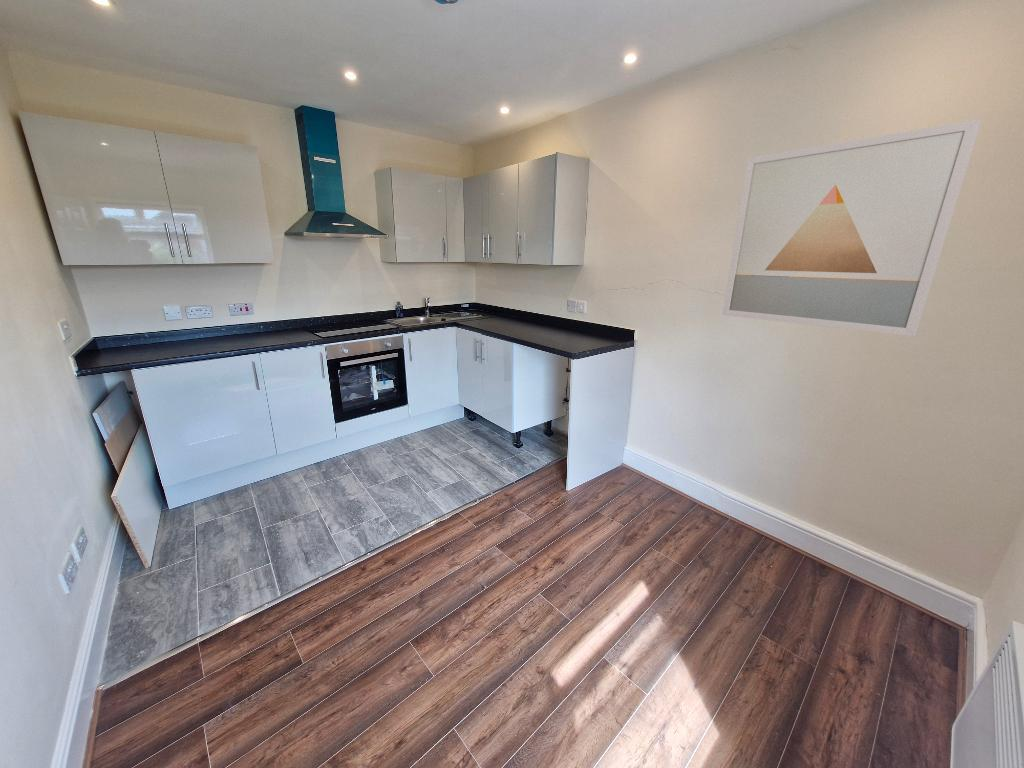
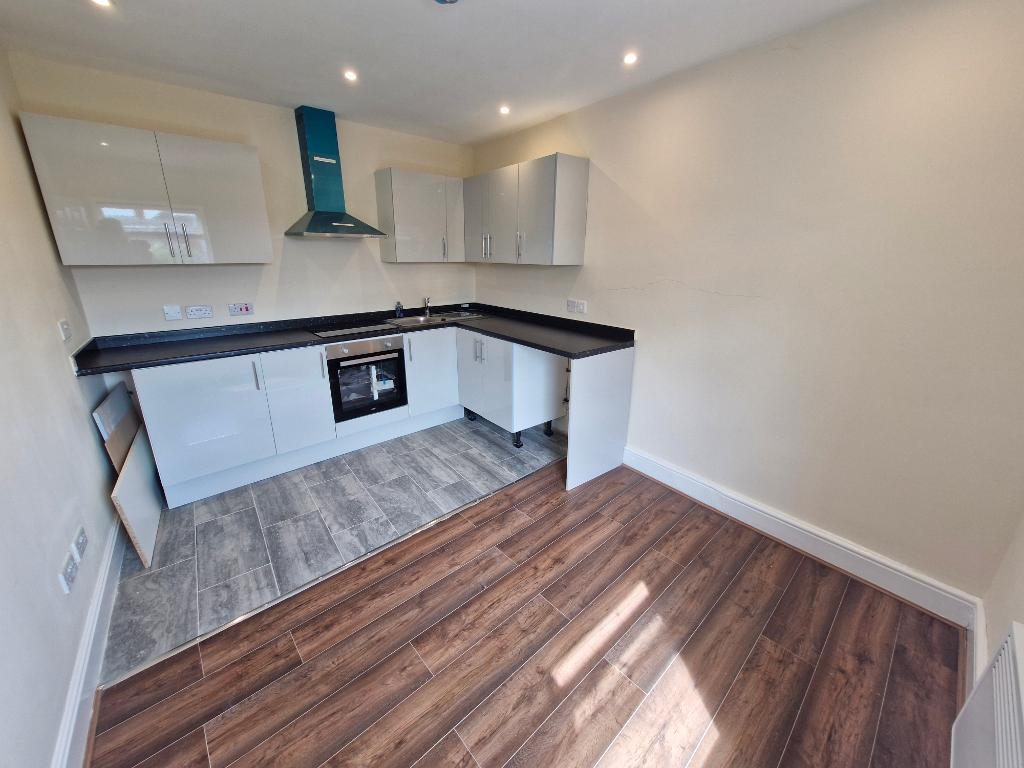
- wall art (824, 238)
